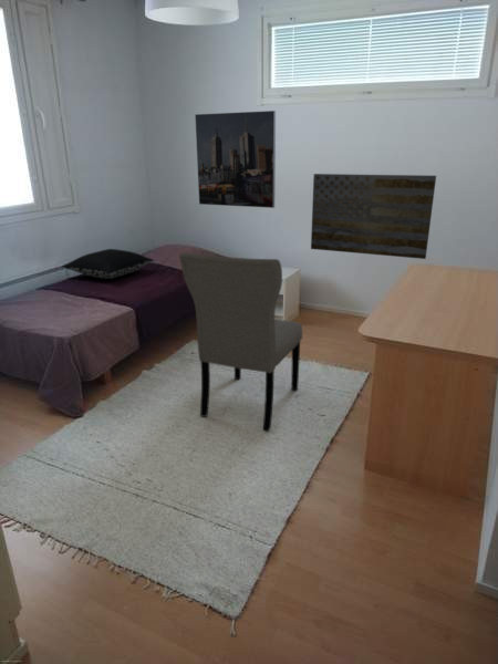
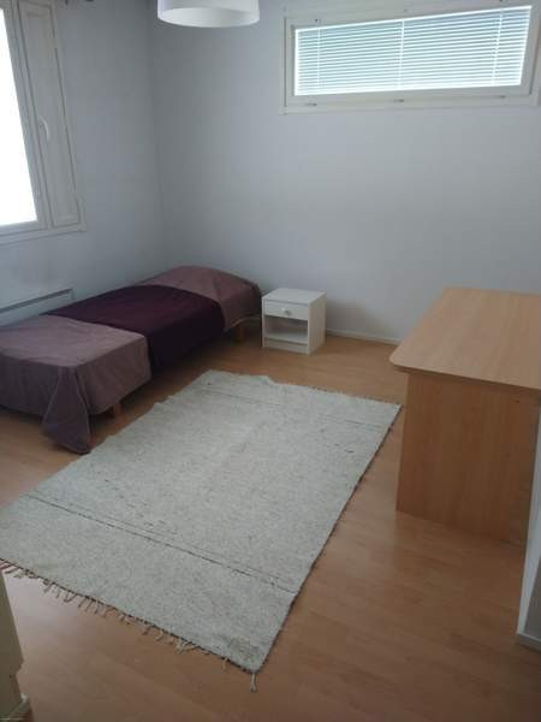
- chair (248, 330)
- wall art (369, 215)
- pillow (108, 263)
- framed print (235, 160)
